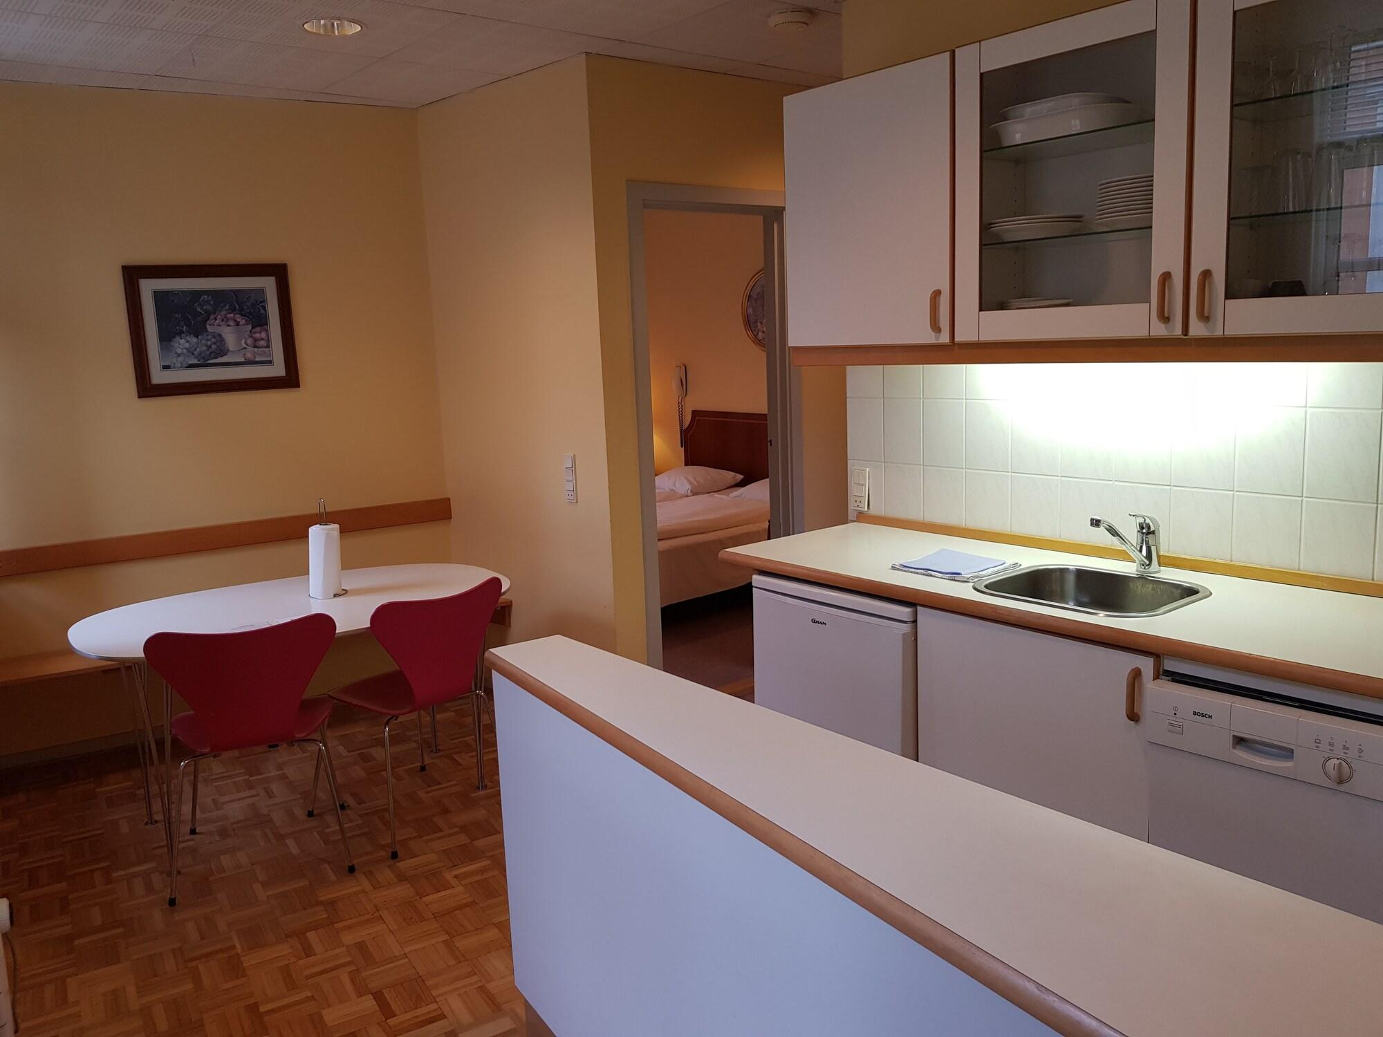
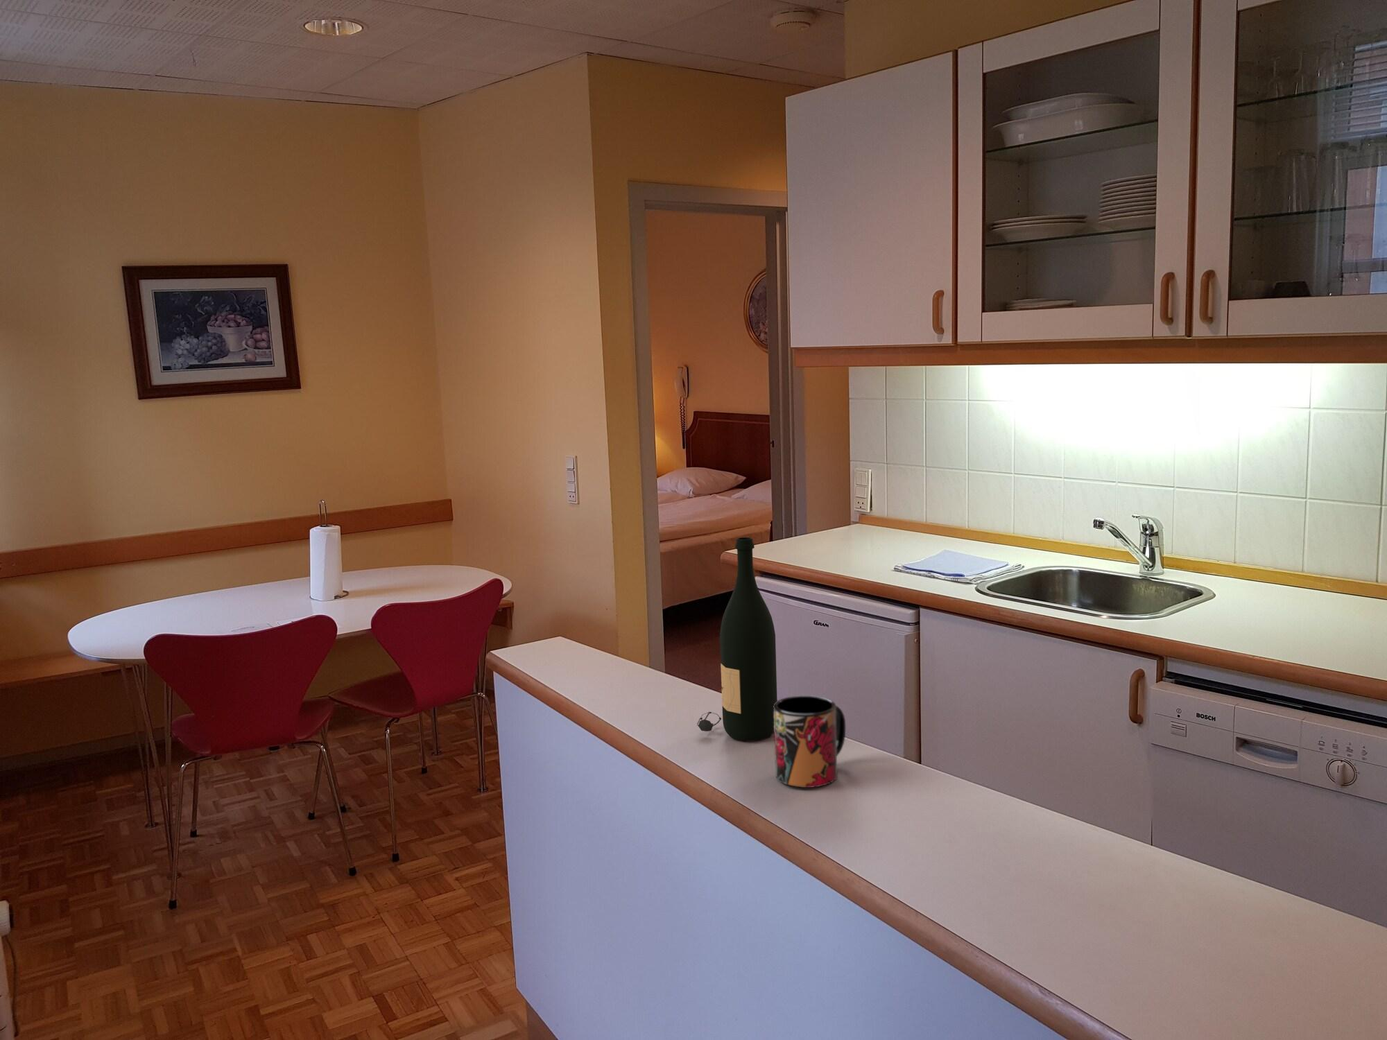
+ mug (814, 736)
+ wine bottle (737, 635)
